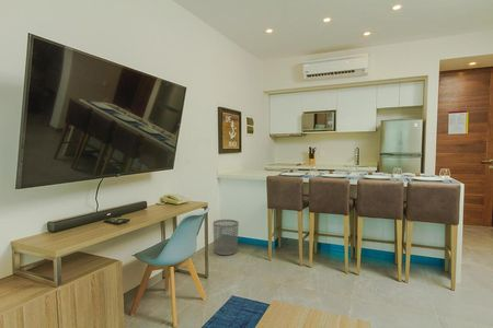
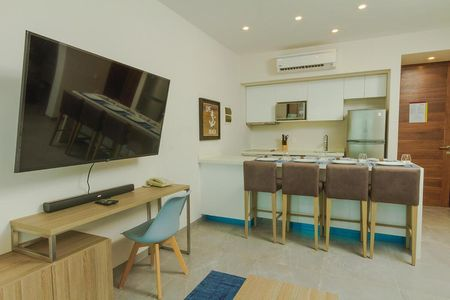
- waste bin (225, 236)
